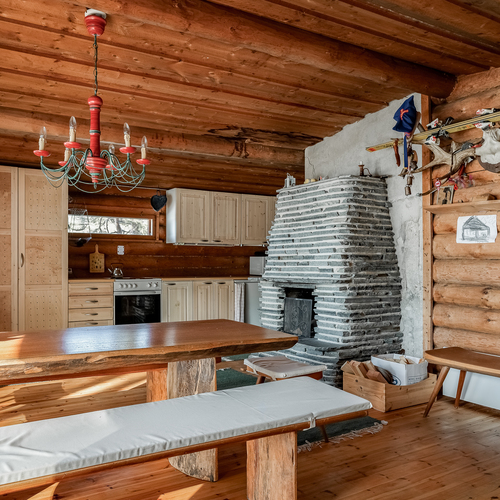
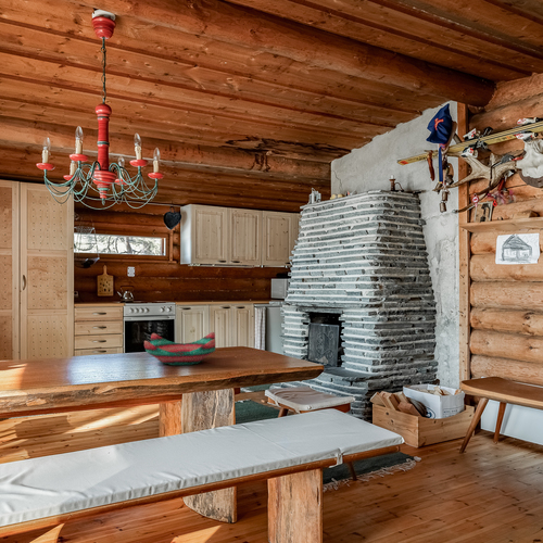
+ decorative bowl (181, 349)
